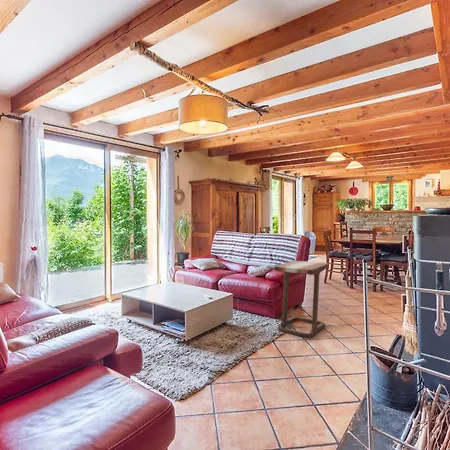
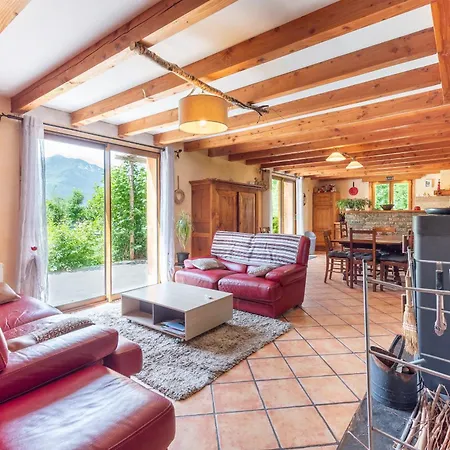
- side table (313, 295)
